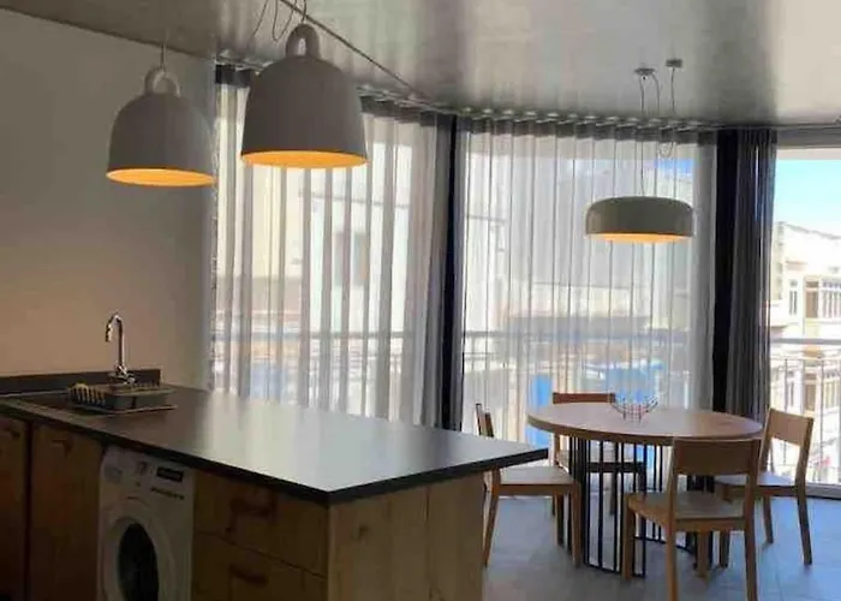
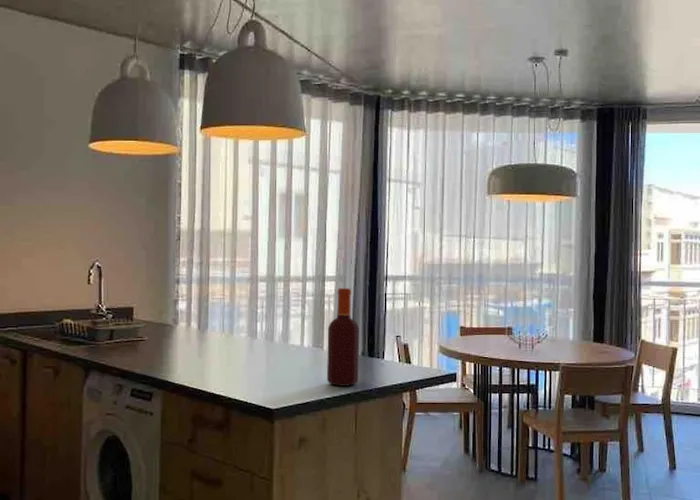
+ bottle (343, 336)
